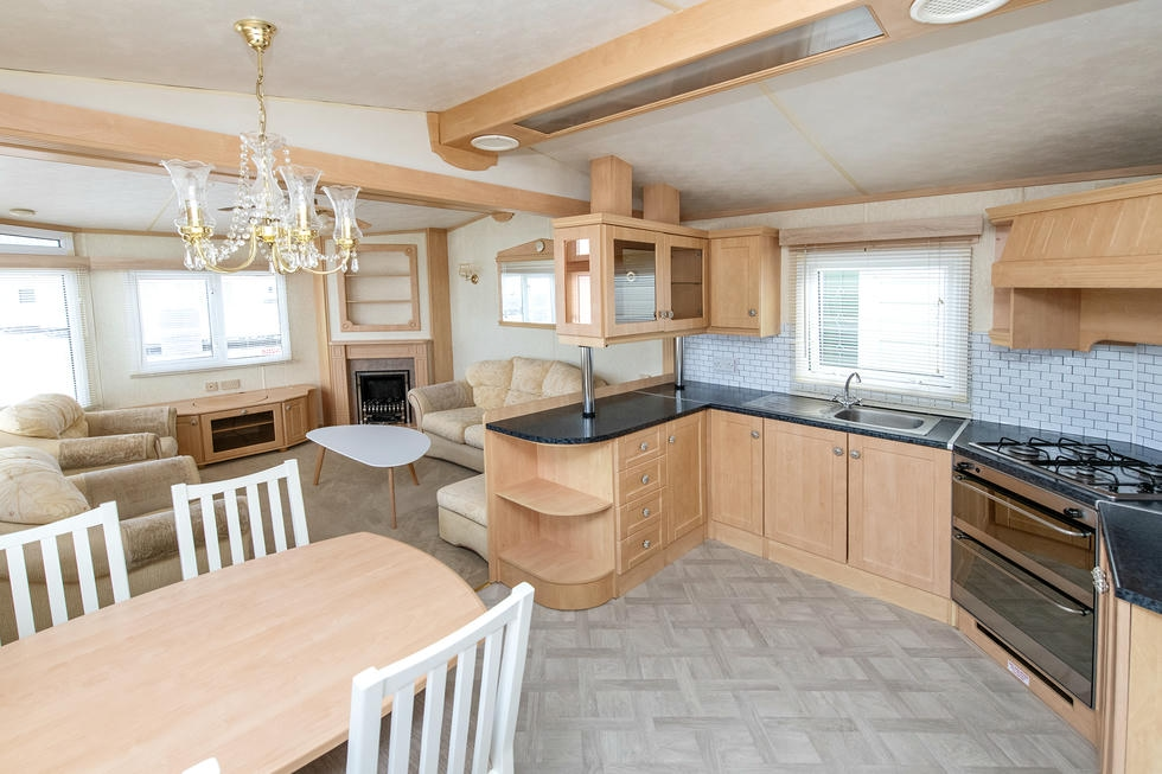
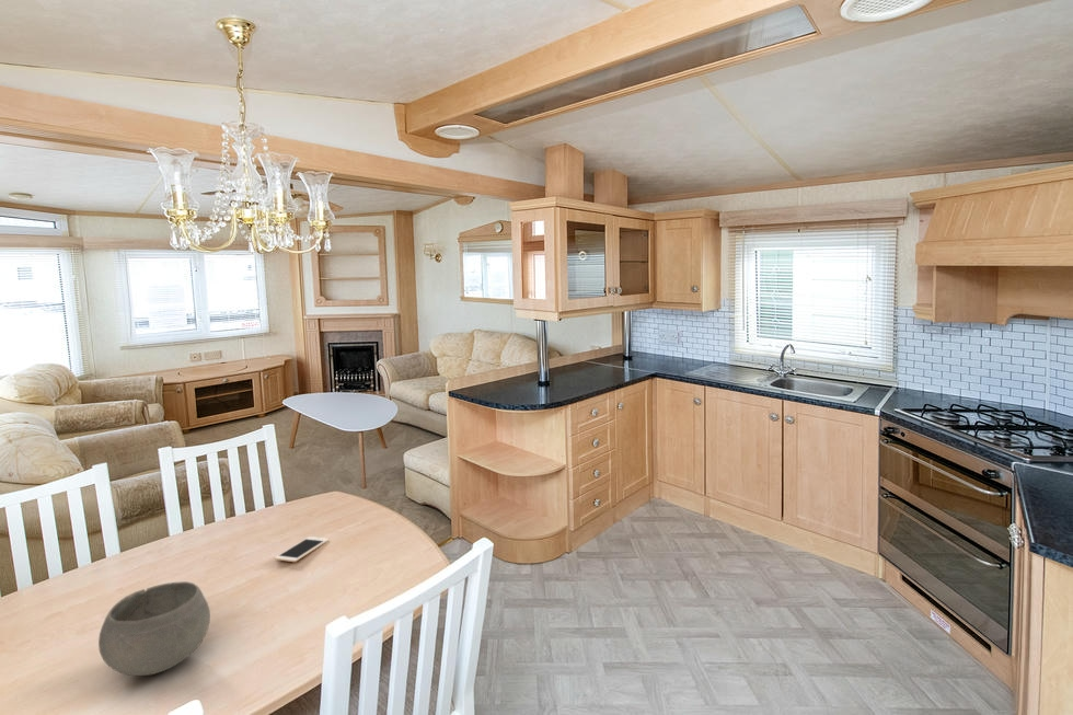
+ bowl (158, 631)
+ cell phone (302, 549)
